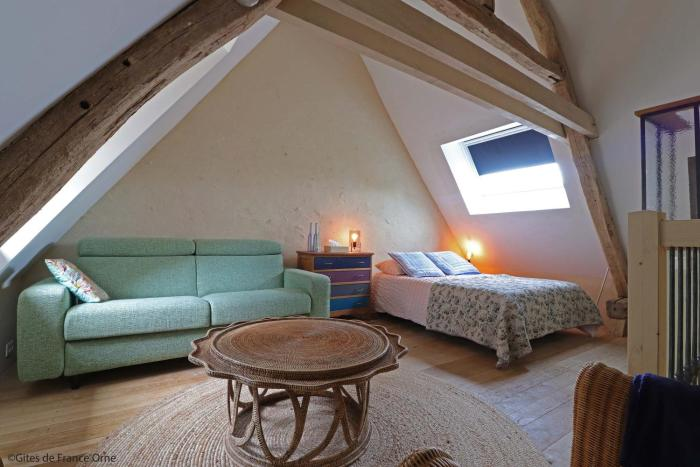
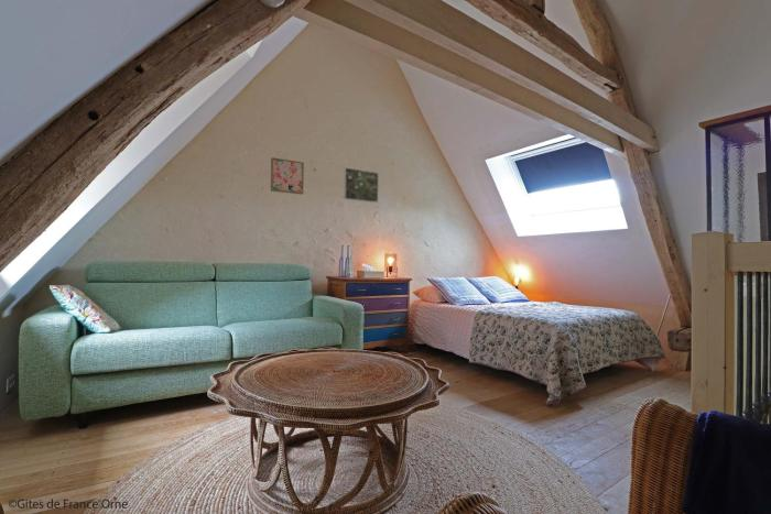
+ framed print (361, 185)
+ wall art (287, 176)
